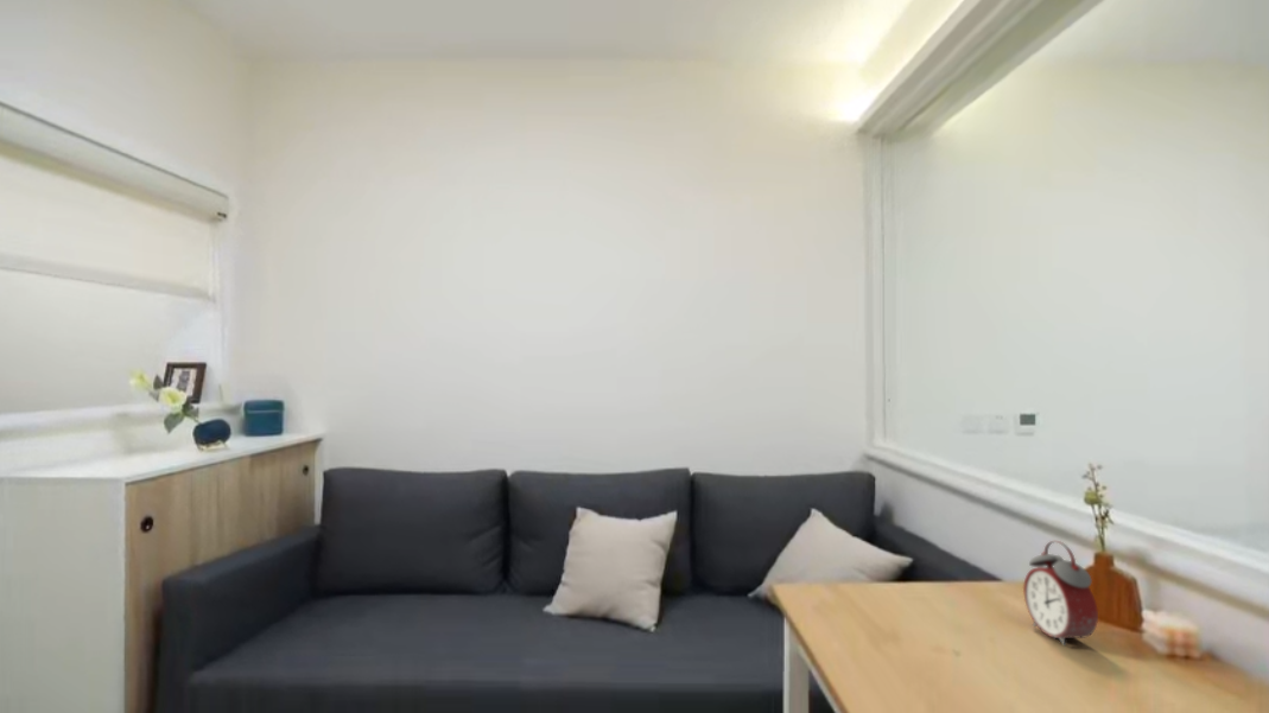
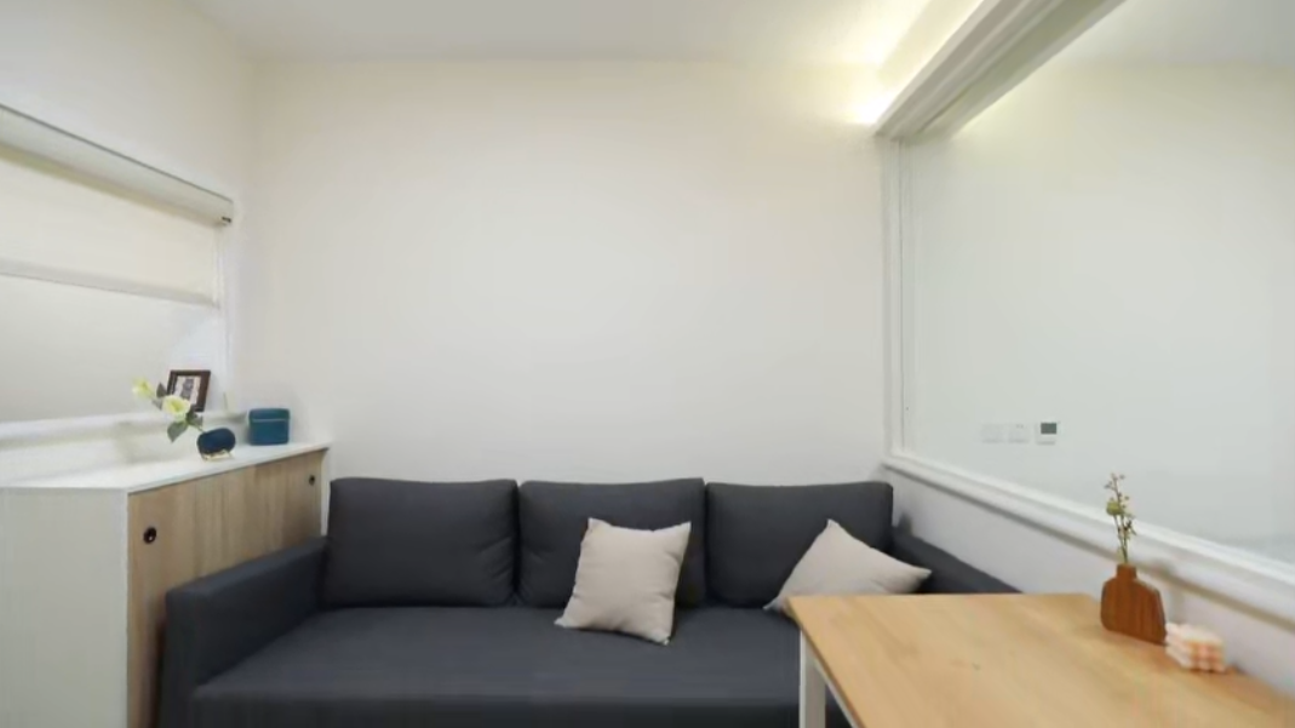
- alarm clock (1059, 588)
